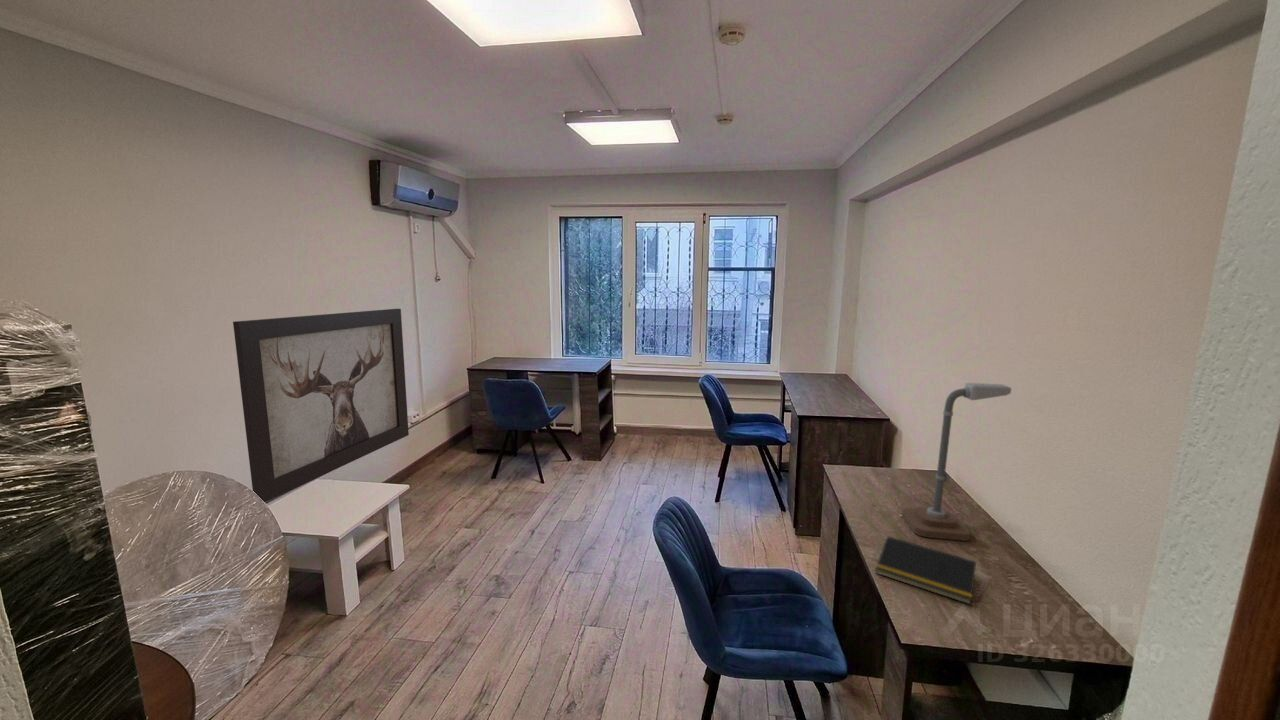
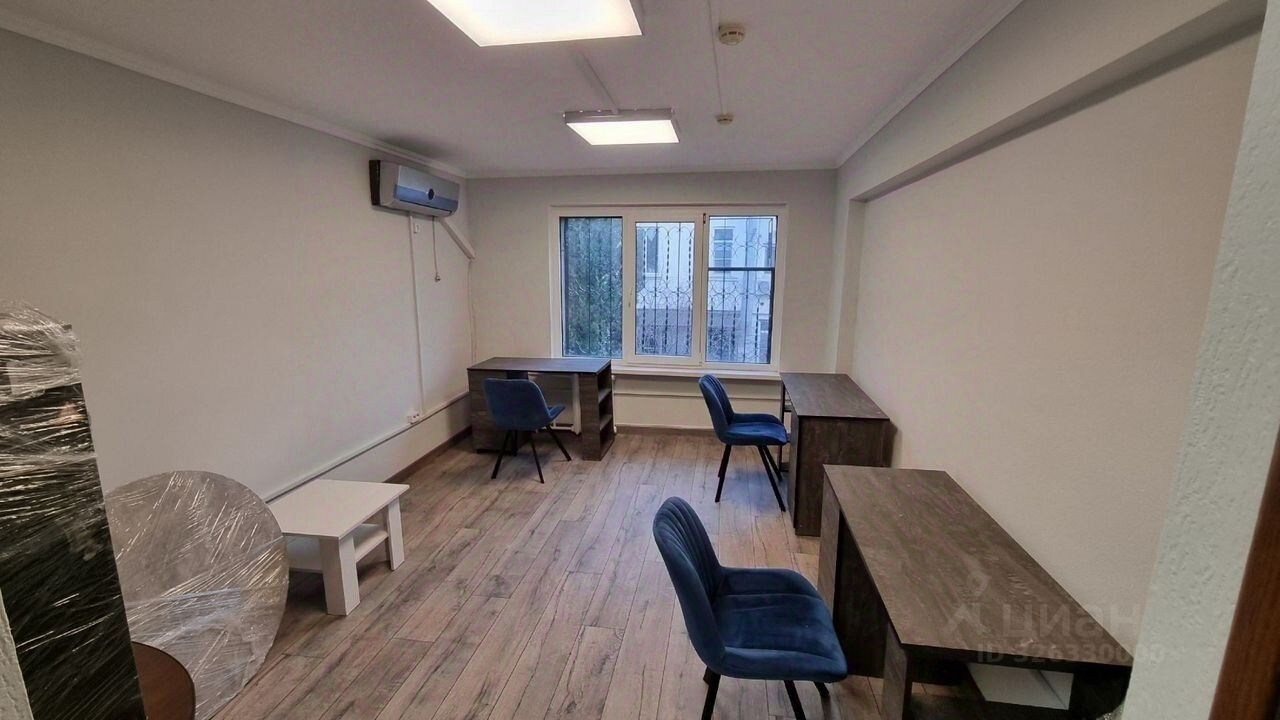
- desk lamp (946, 457)
- wall art (339, 390)
- notepad (925, 567)
